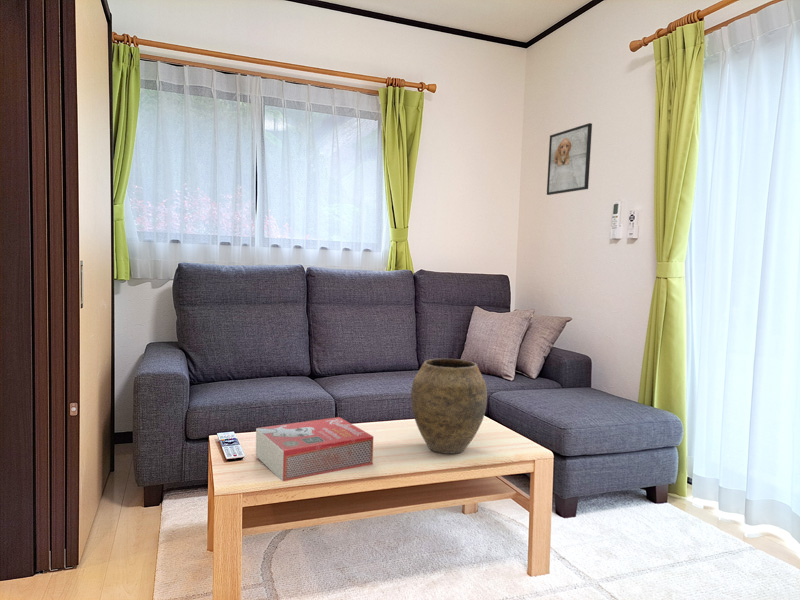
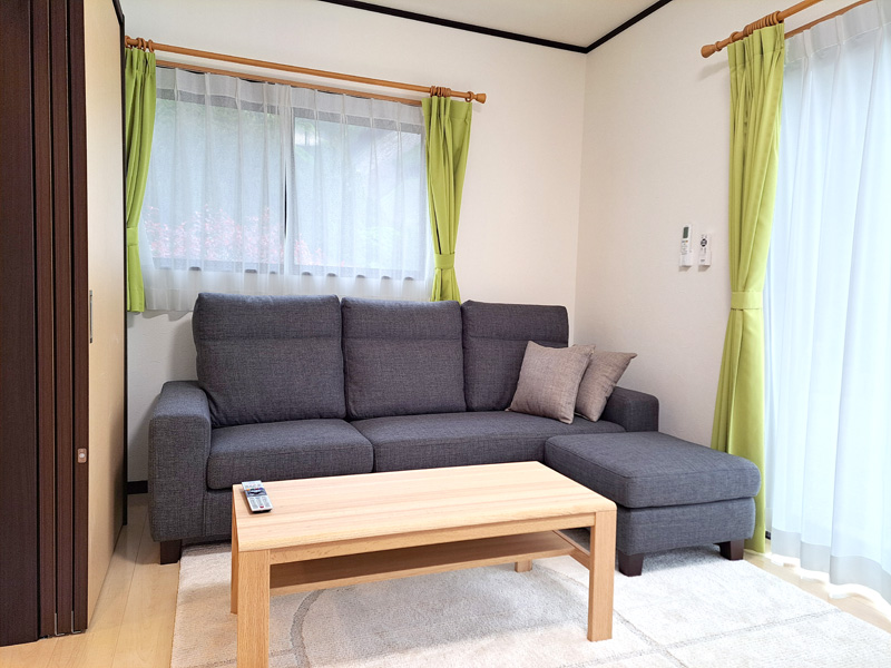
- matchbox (313, 446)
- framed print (568, 161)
- vase (448, 405)
